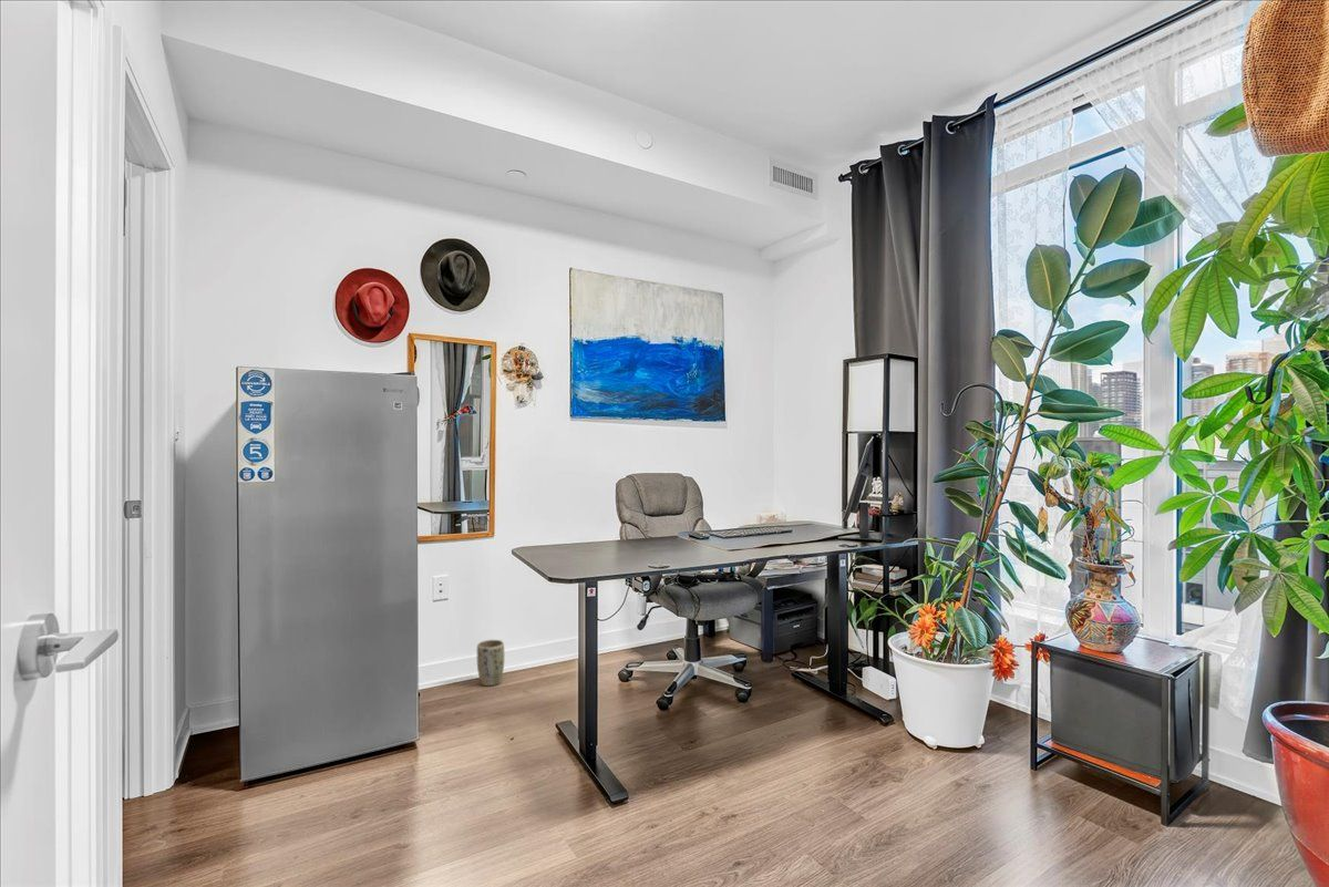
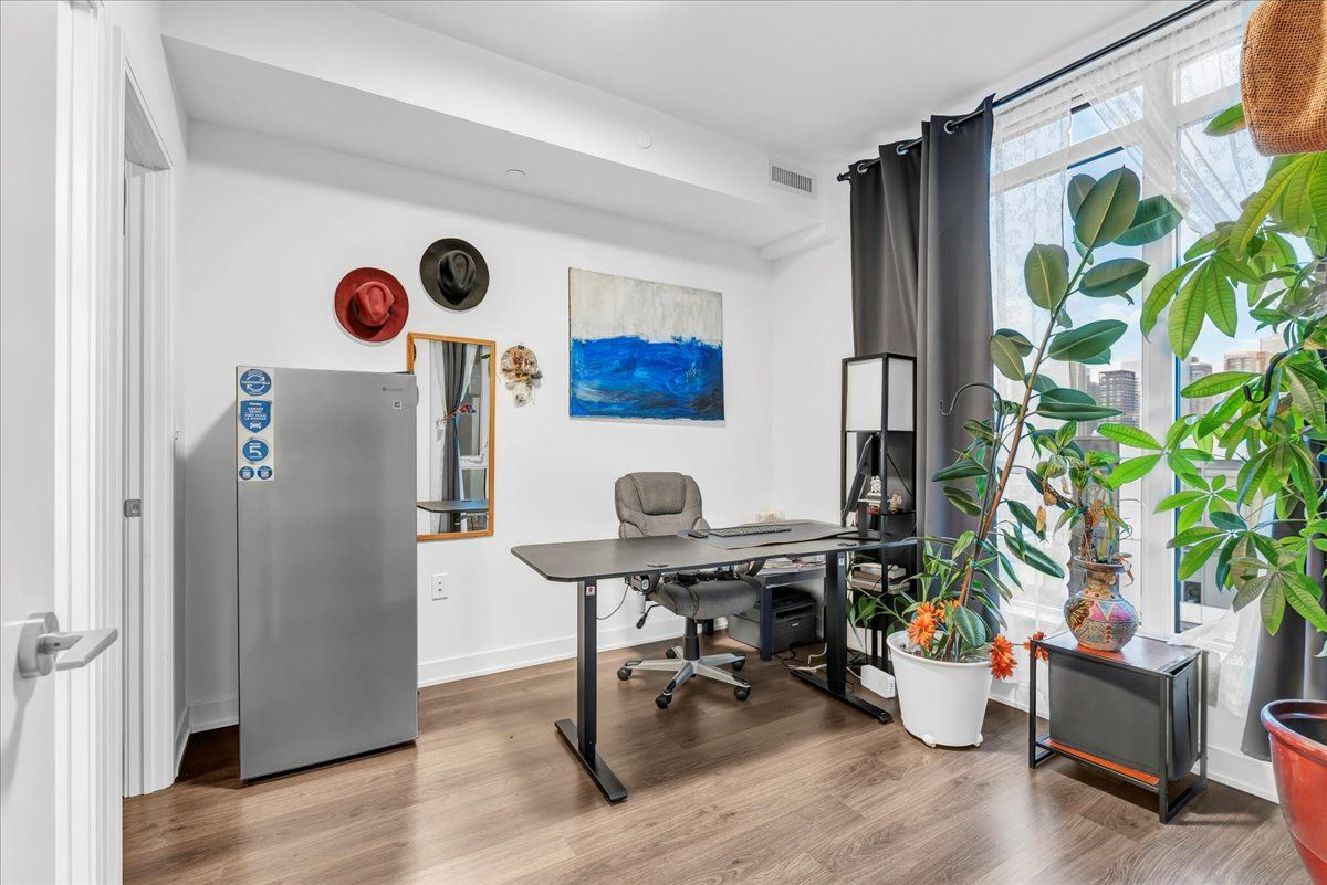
- plant pot (491, 662)
